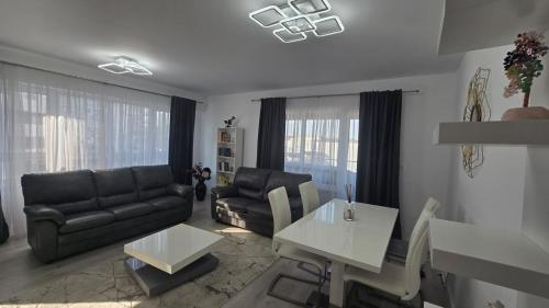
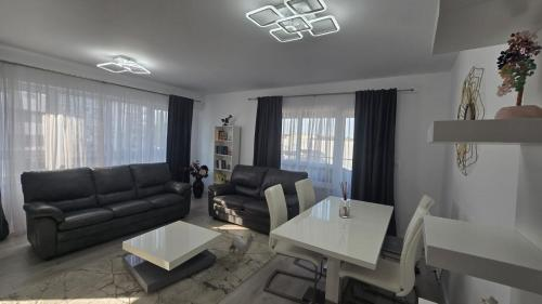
+ plush toy (242, 243)
